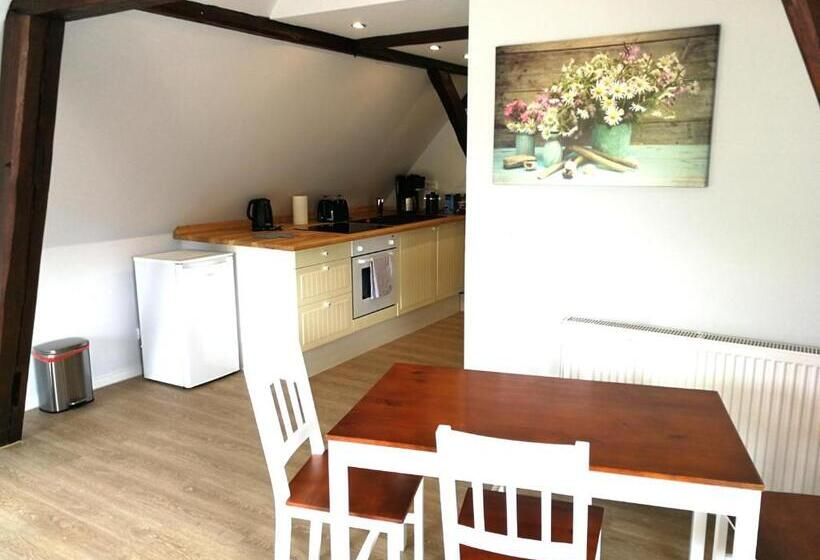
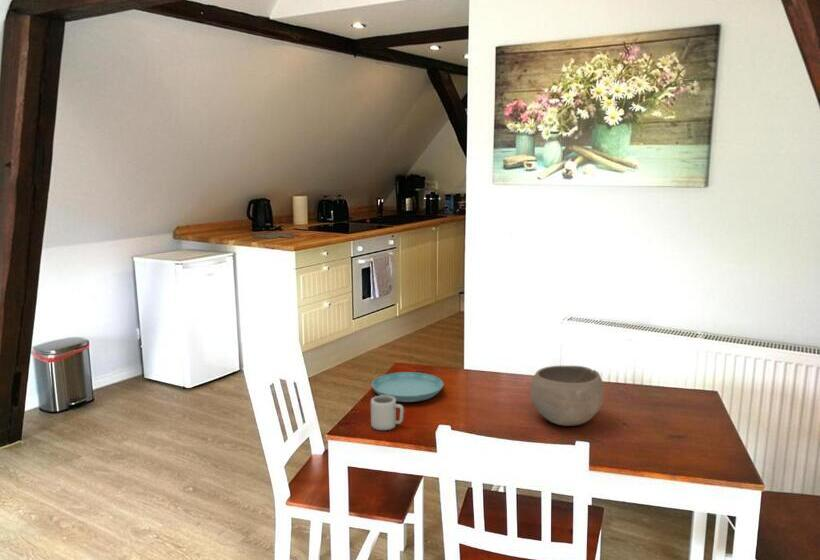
+ saucer (407, 387)
+ bowl (566, 396)
+ cup (387, 413)
